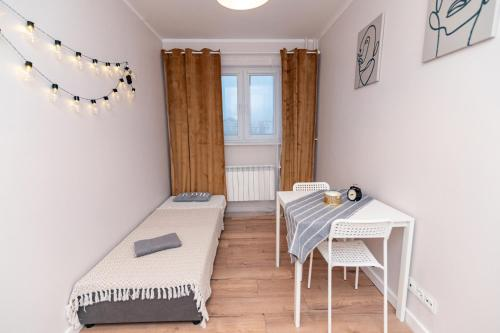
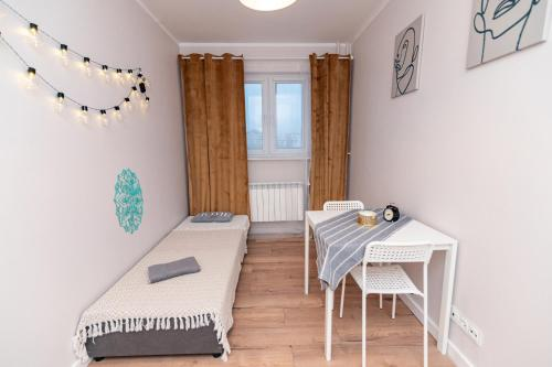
+ wall decoration (130, 201)
